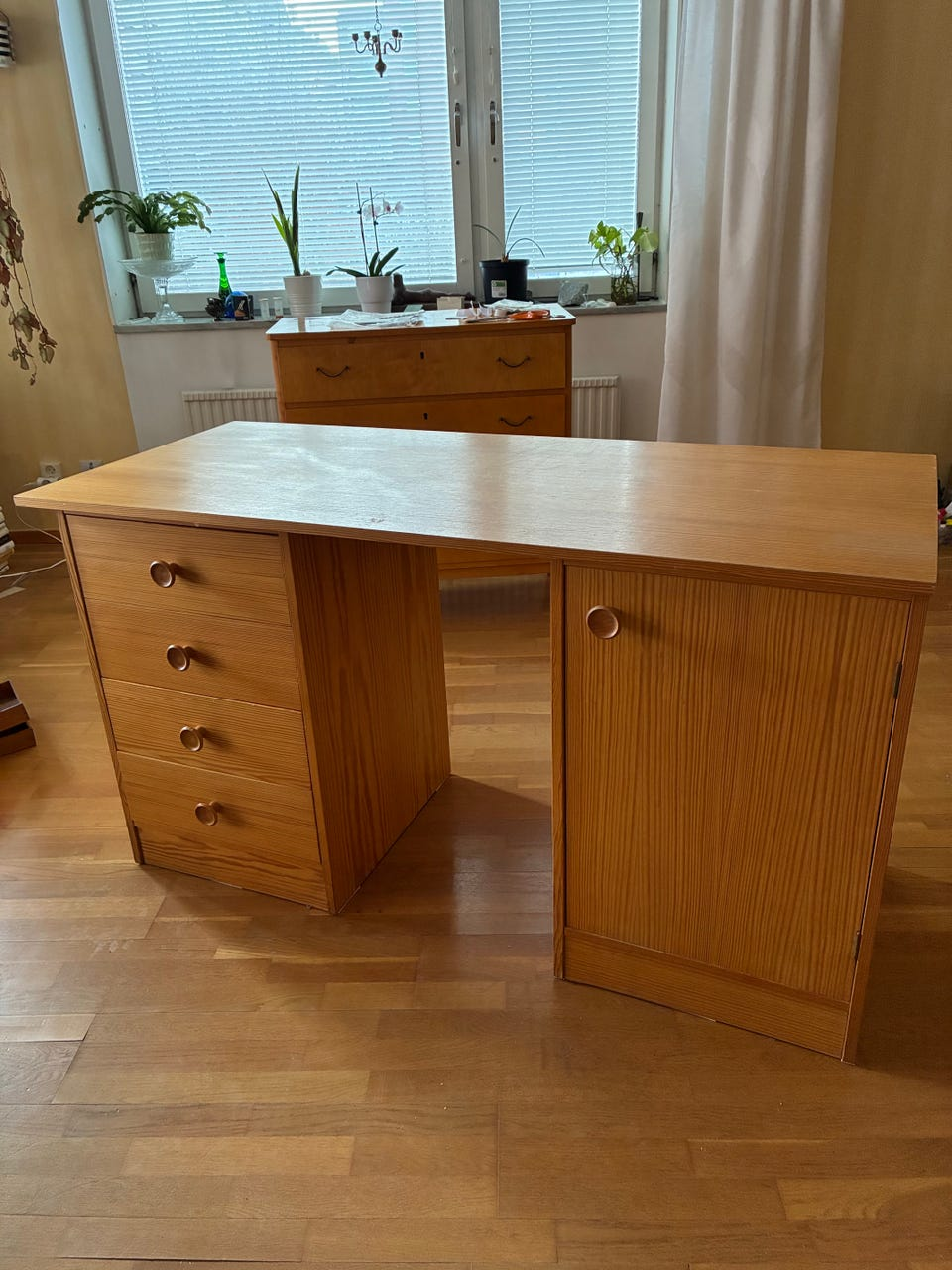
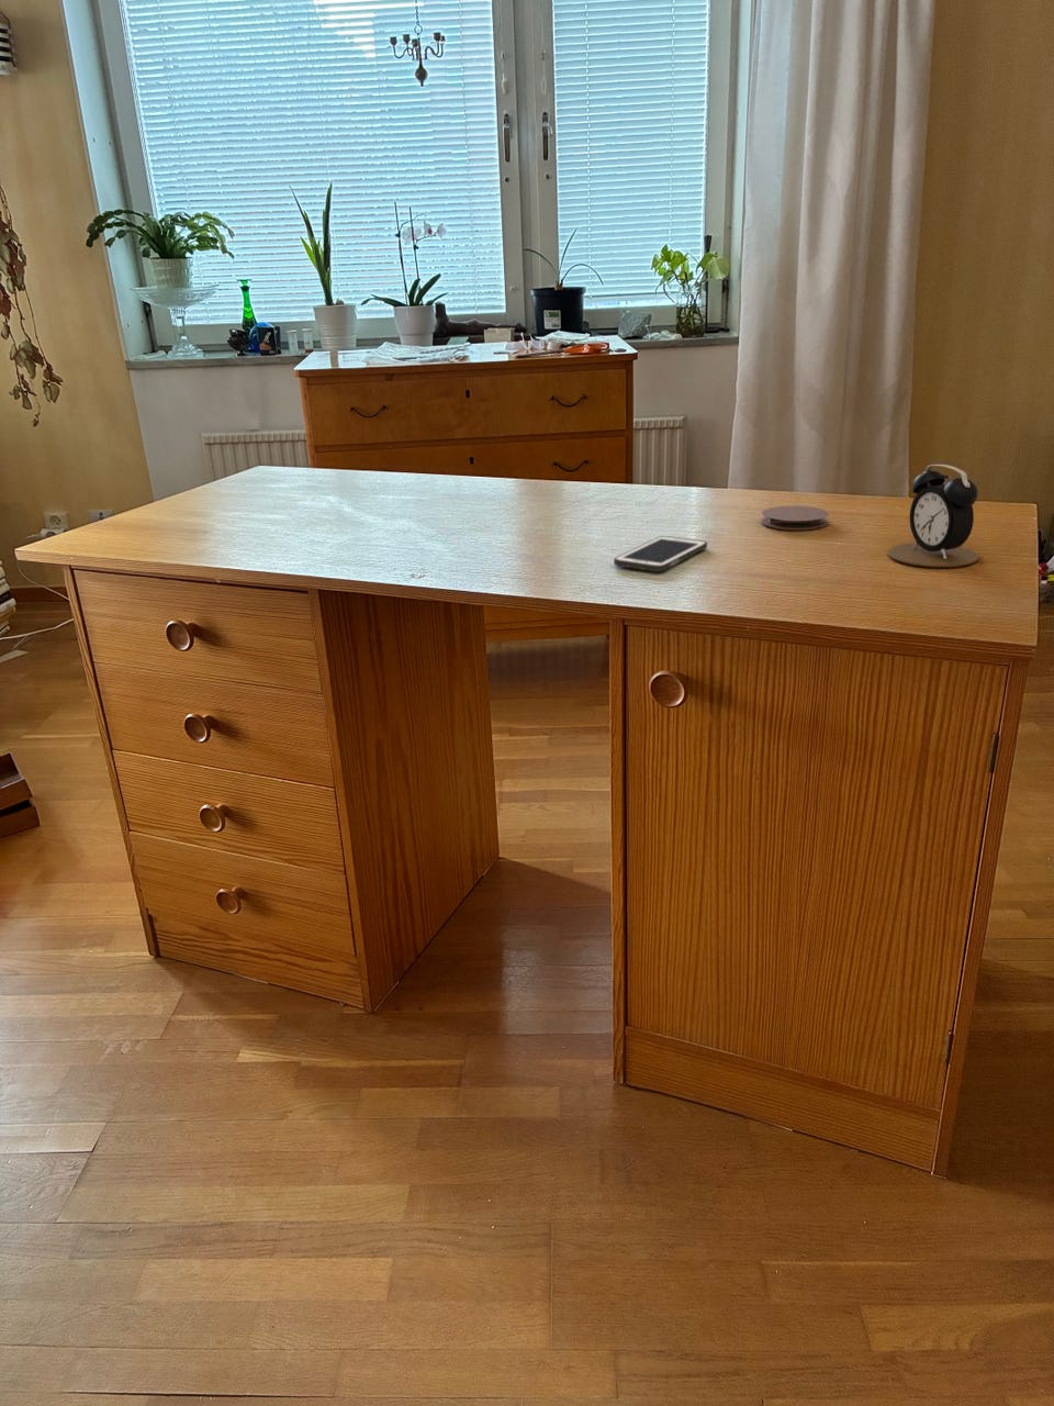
+ coaster (794, 517)
+ cell phone (661, 552)
+ alarm clock (938, 510)
